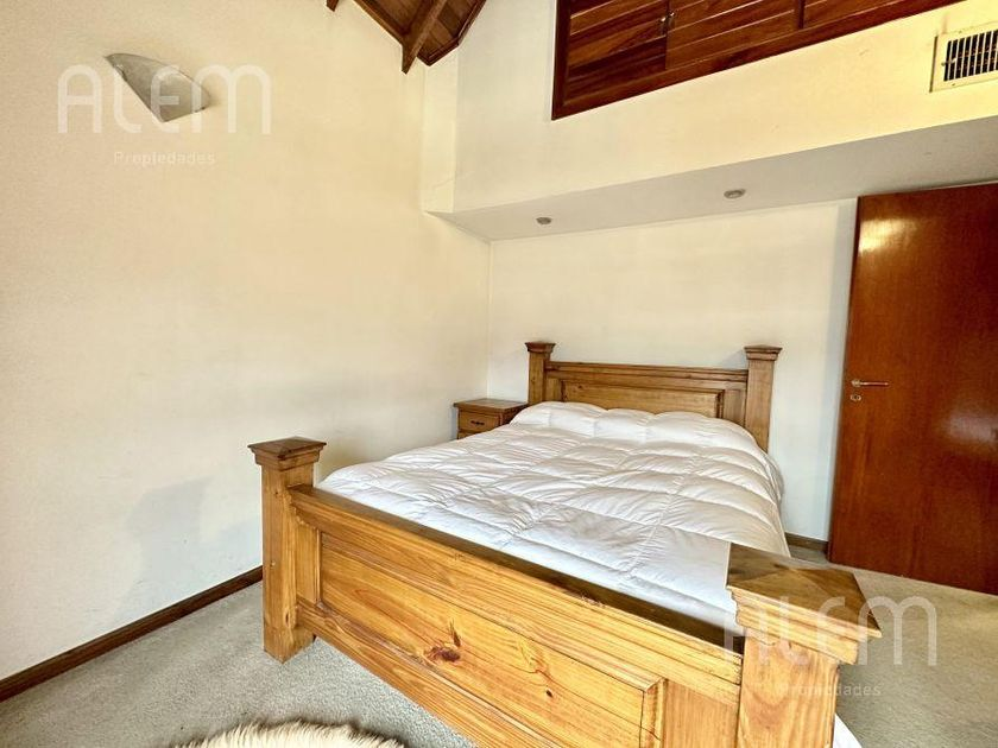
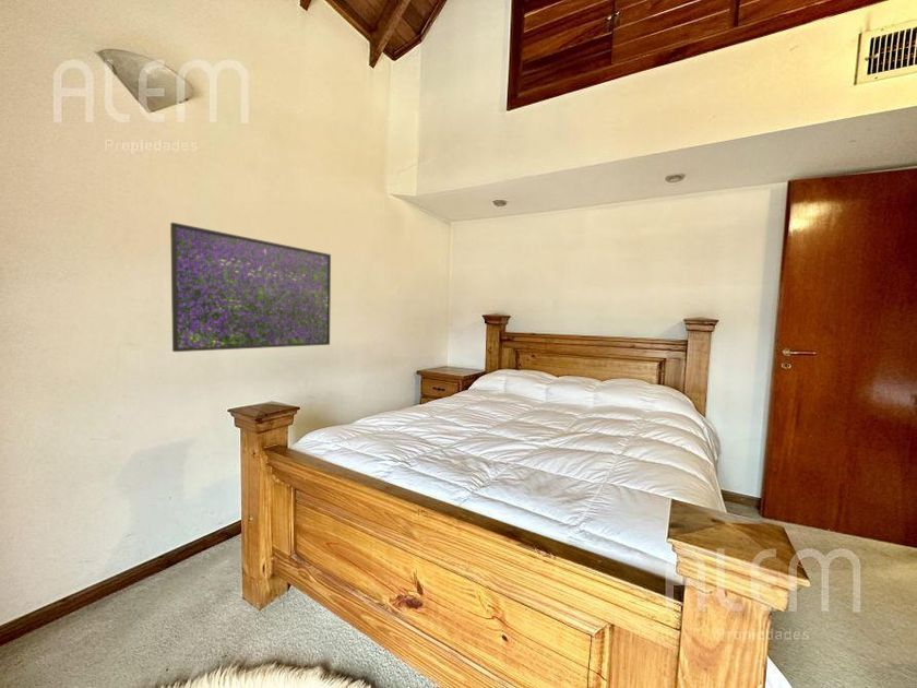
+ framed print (264, 295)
